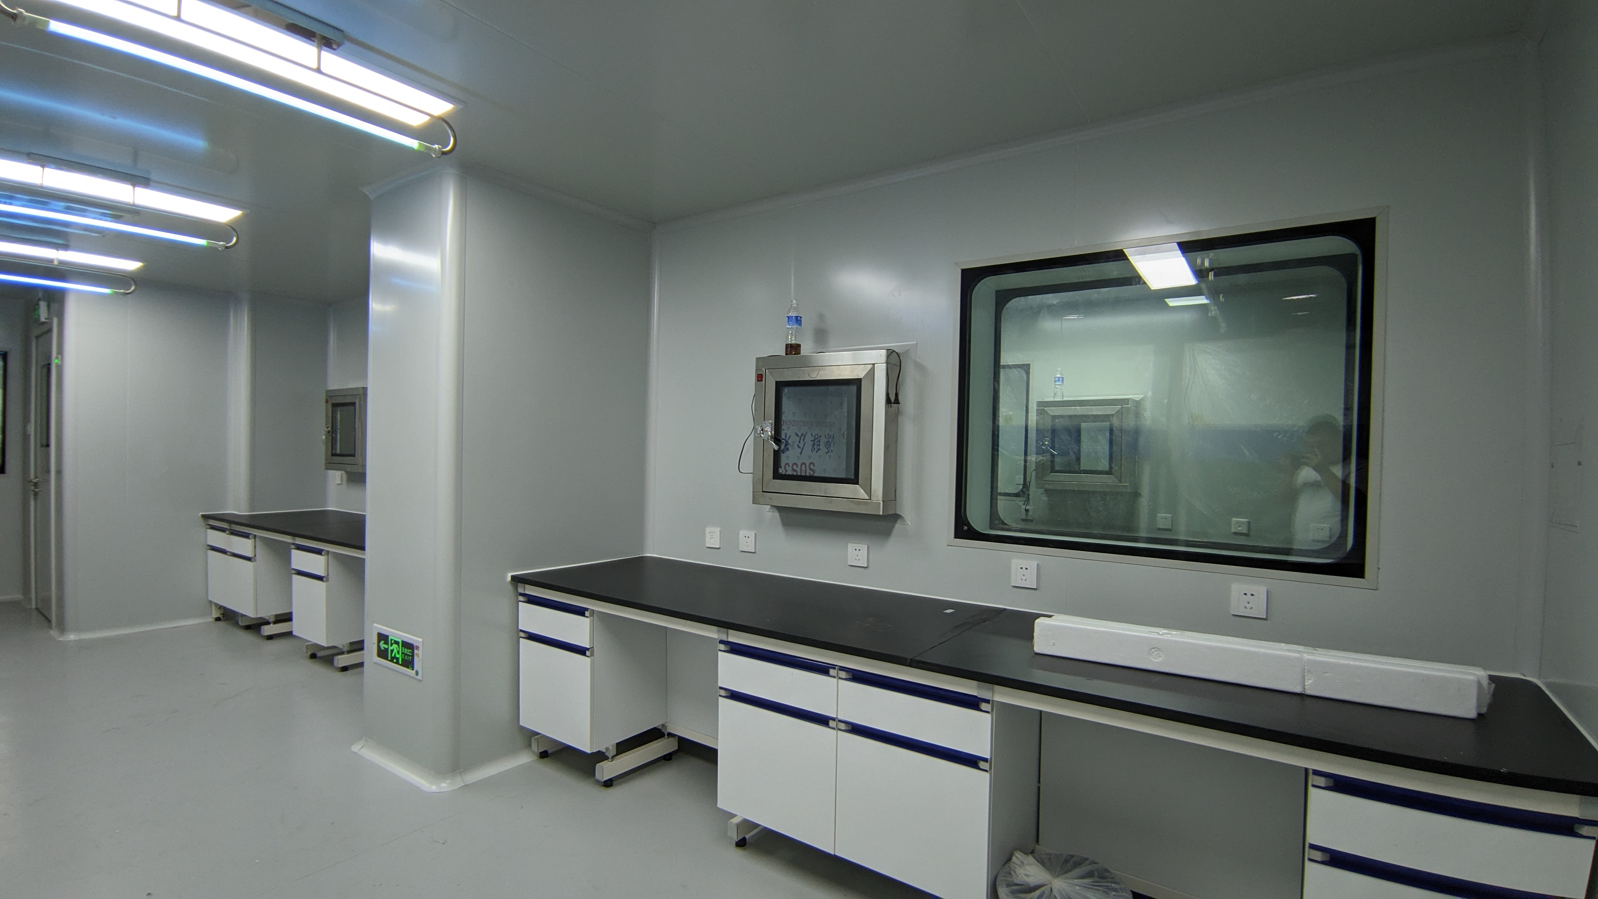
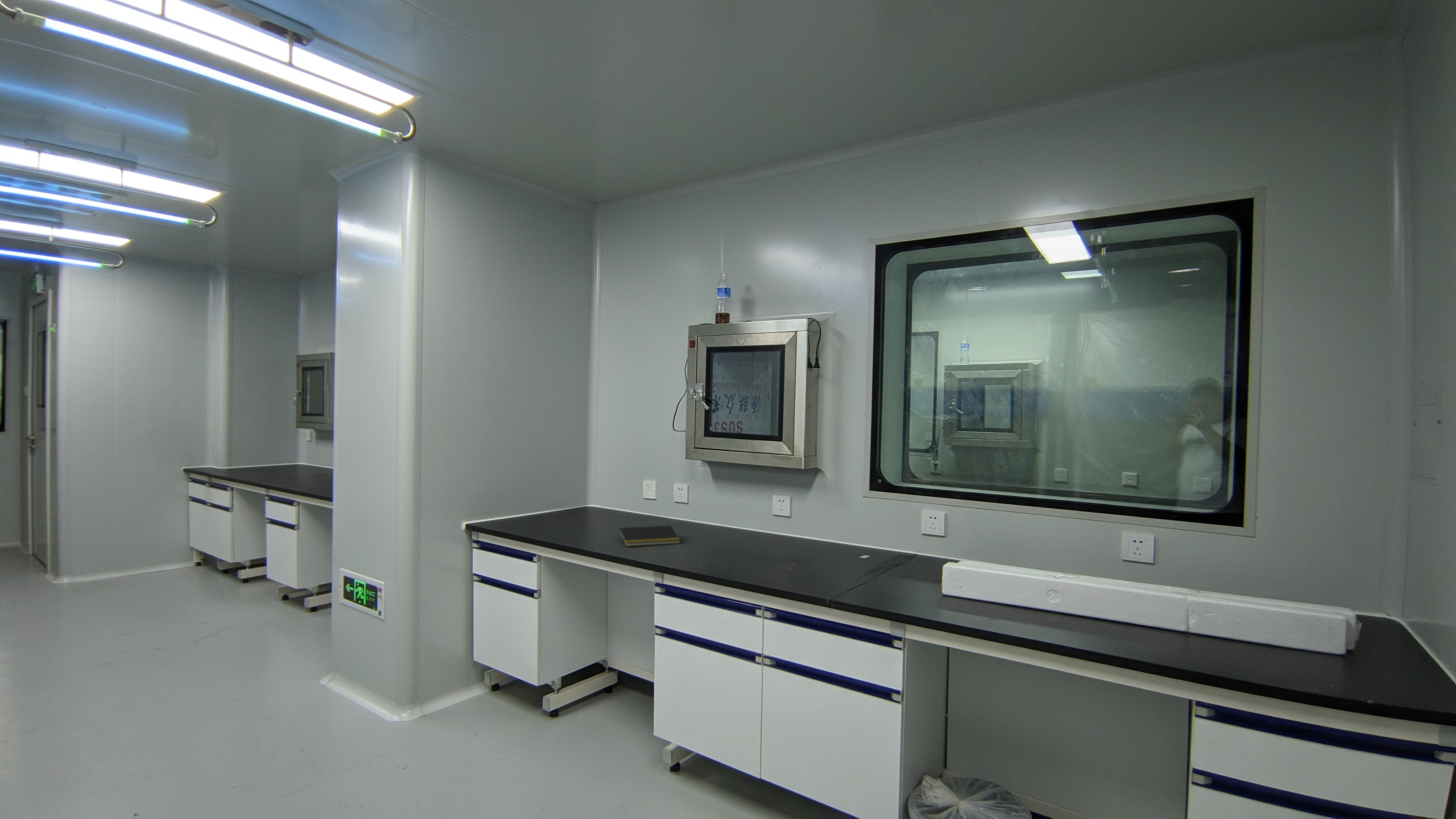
+ notepad (649, 535)
